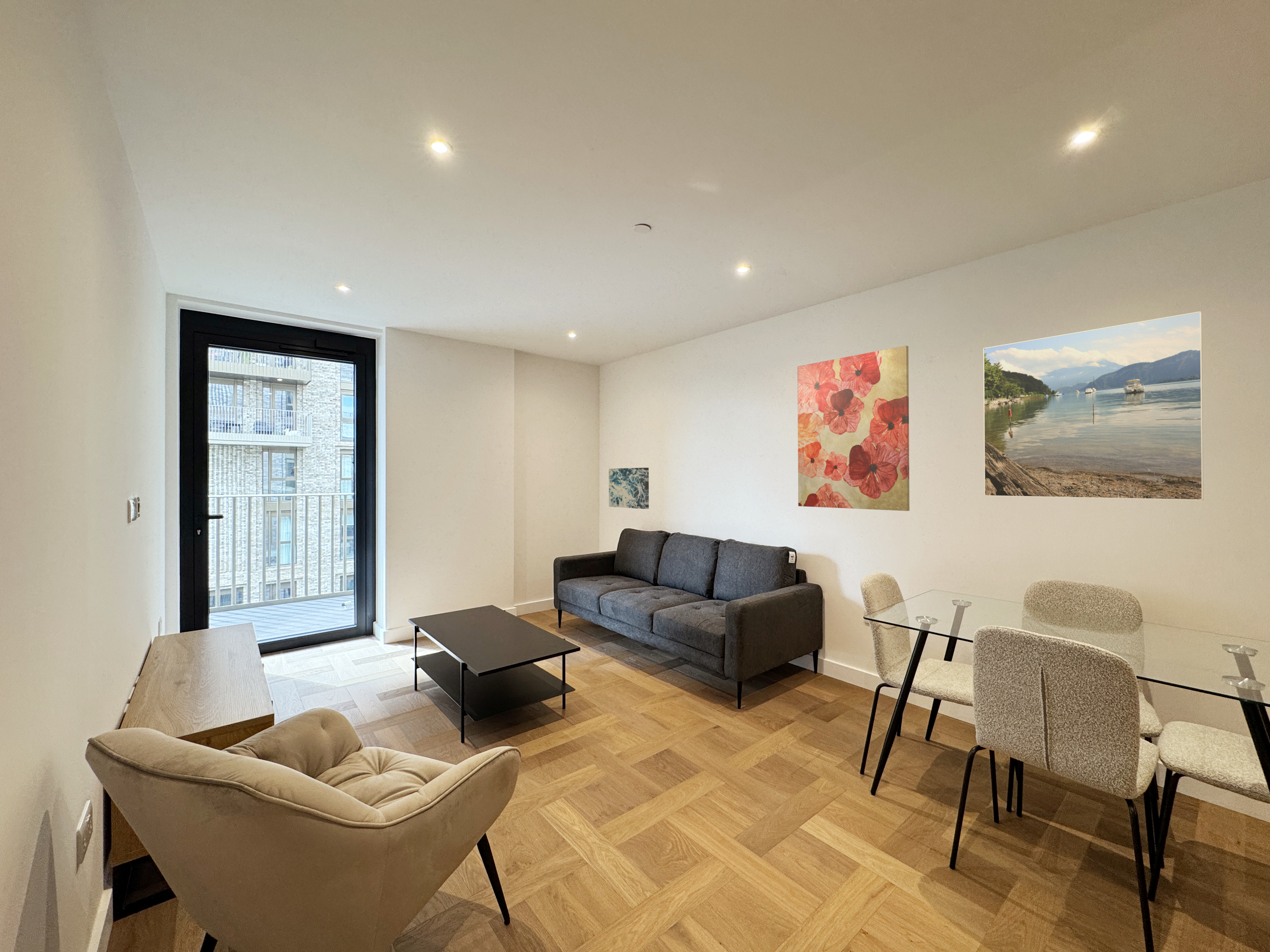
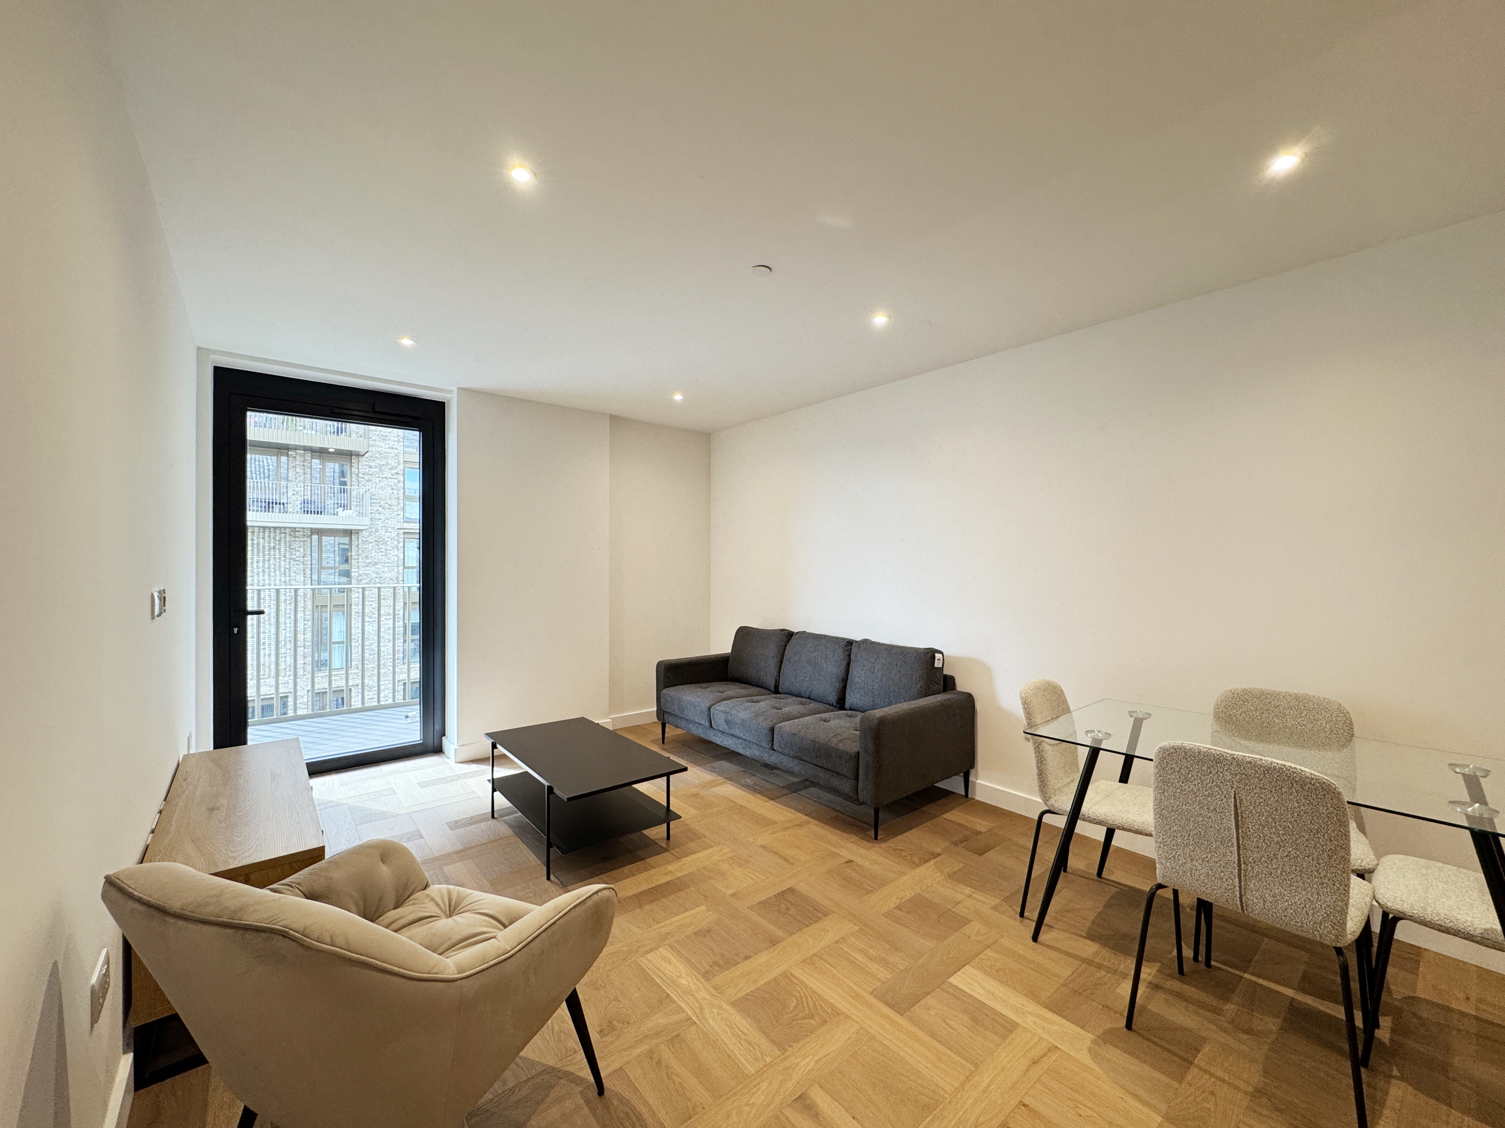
- wall art (628, 488)
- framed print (1080, 415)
- wall art (849, 433)
